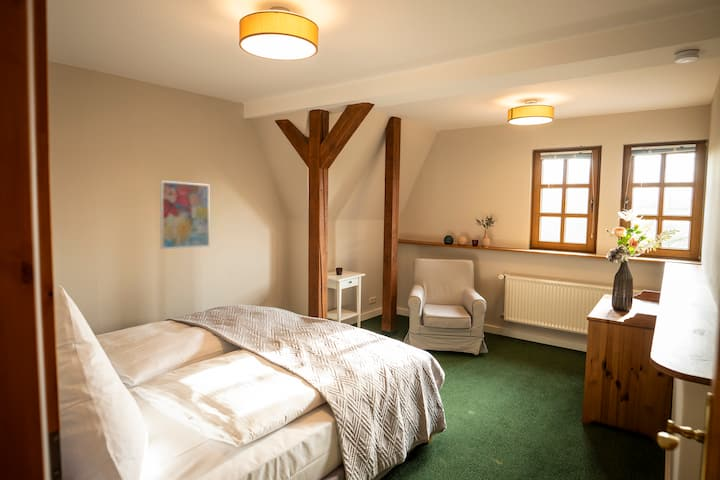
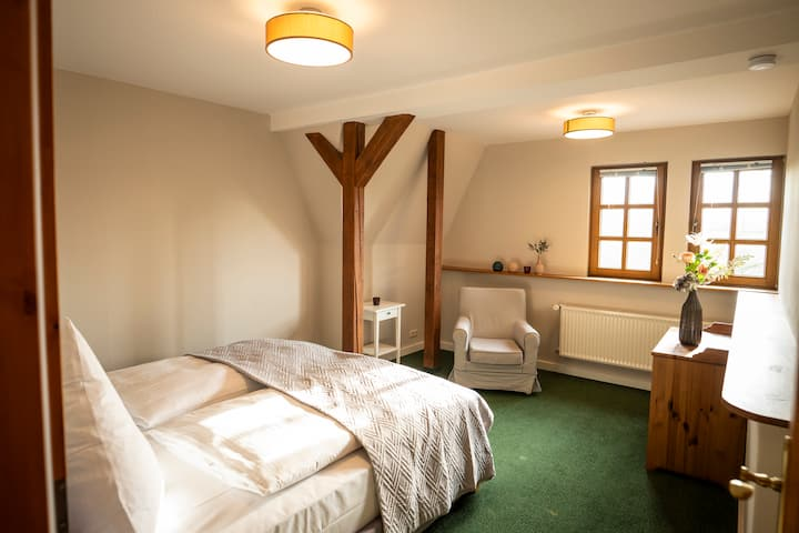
- wall art (186, 215)
